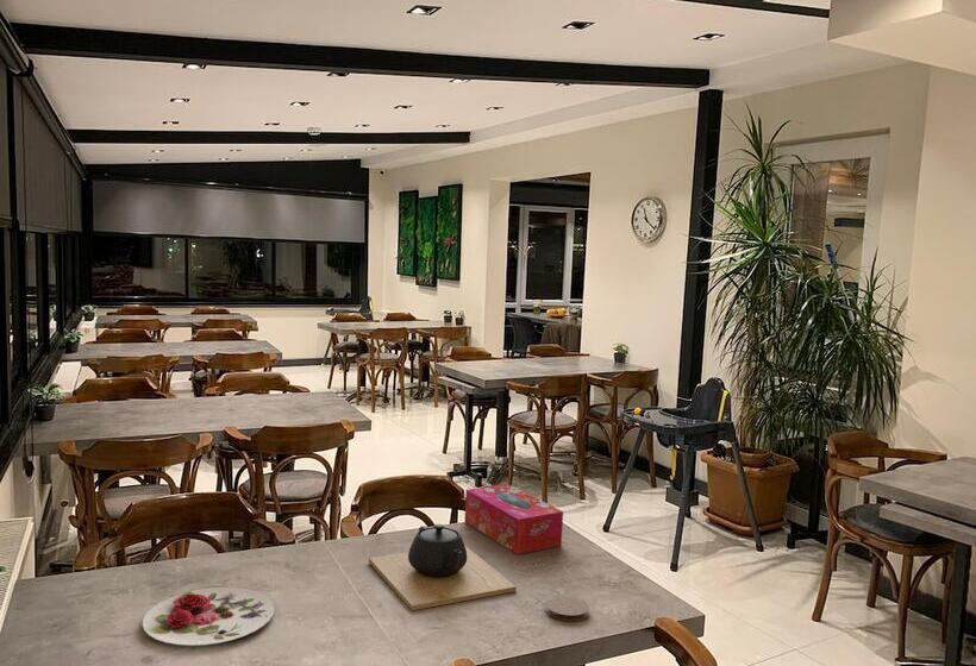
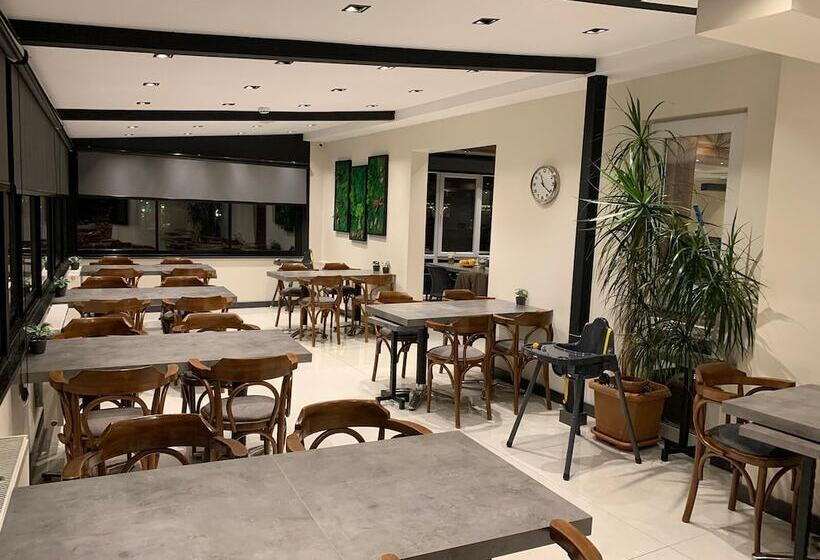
- teapot (440, 551)
- coaster (567, 608)
- tissue box (512, 516)
- plate (209, 612)
